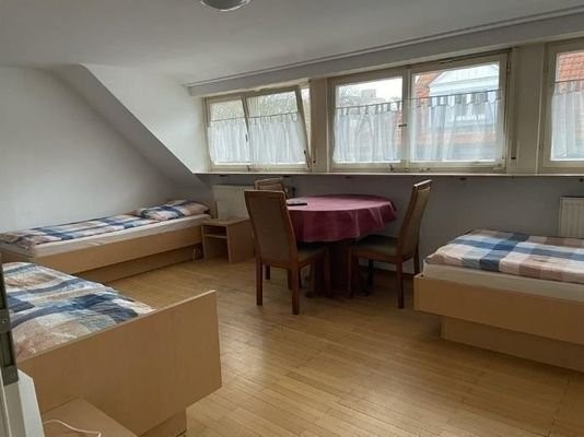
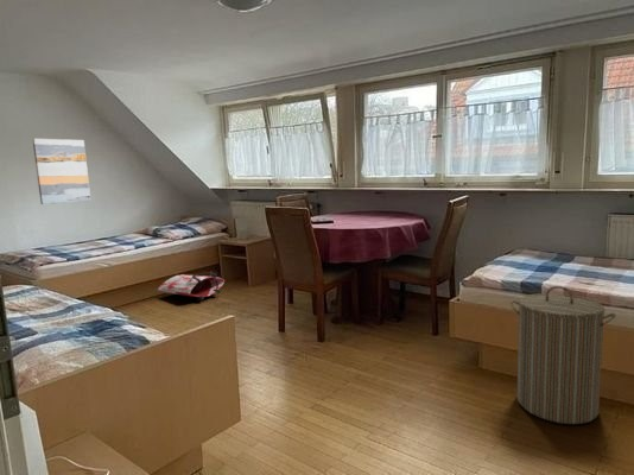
+ wall art (63, 171)
+ laundry hamper (558, 347)
+ bag (191, 284)
